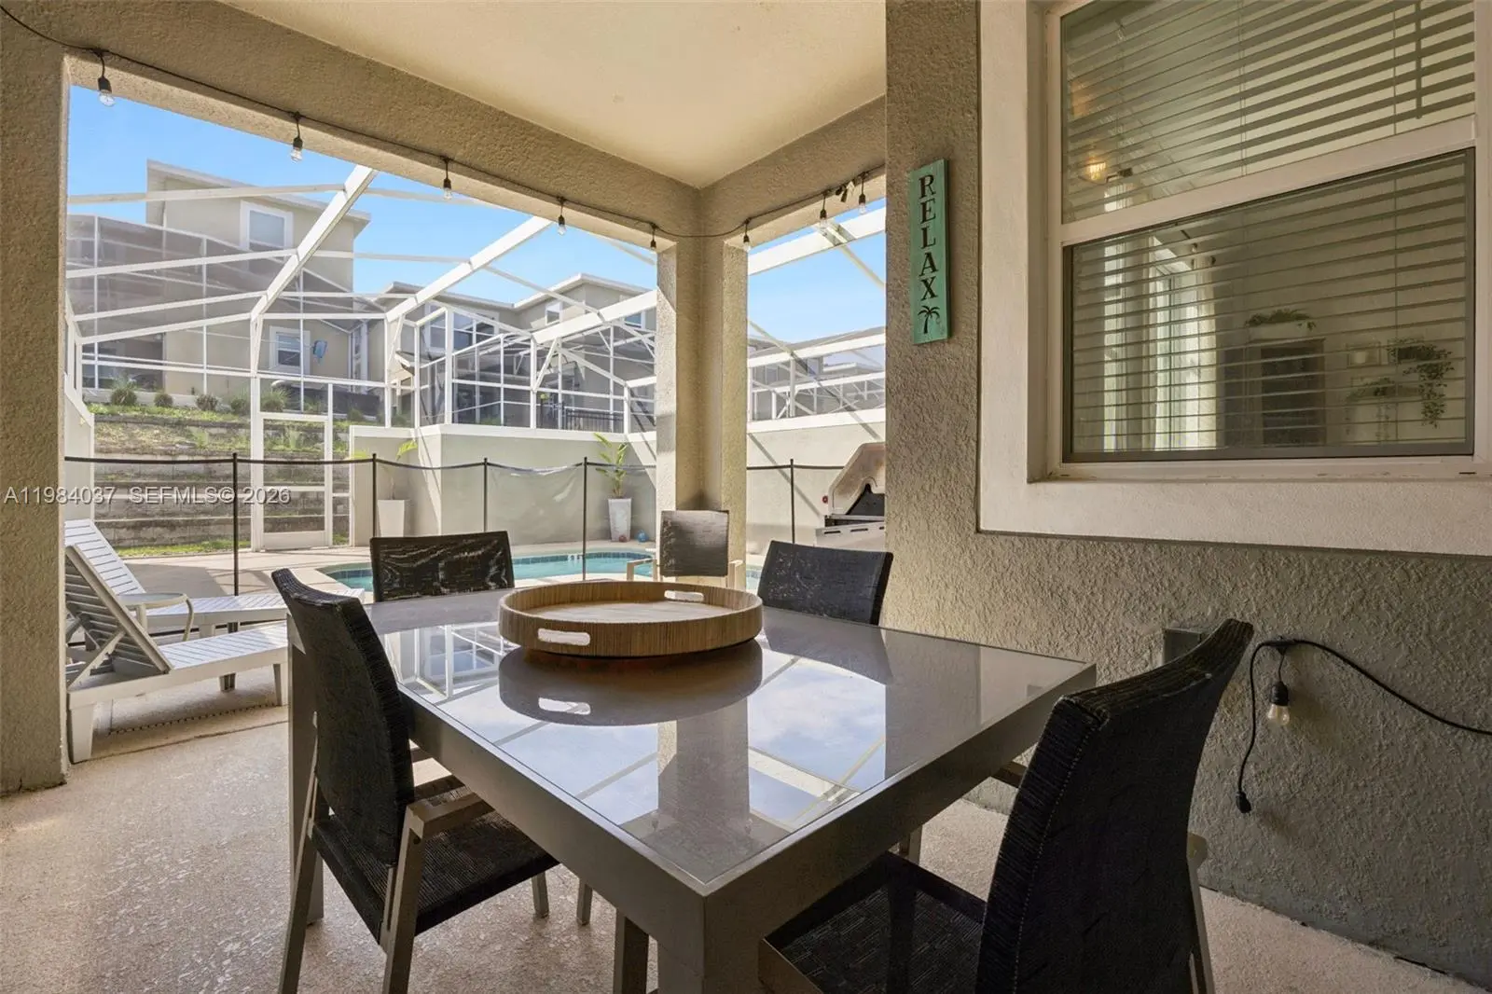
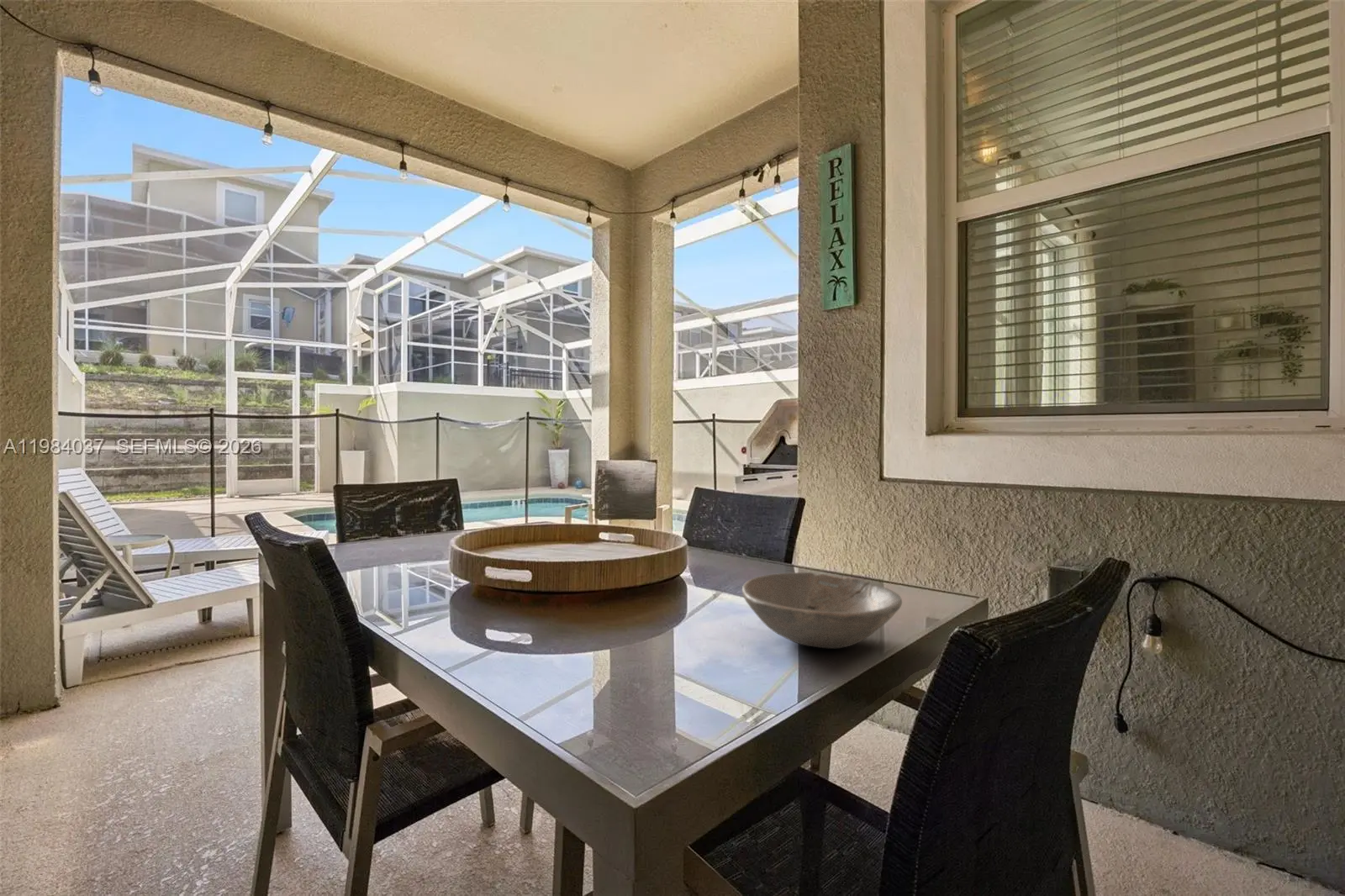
+ bowl (819, 614)
